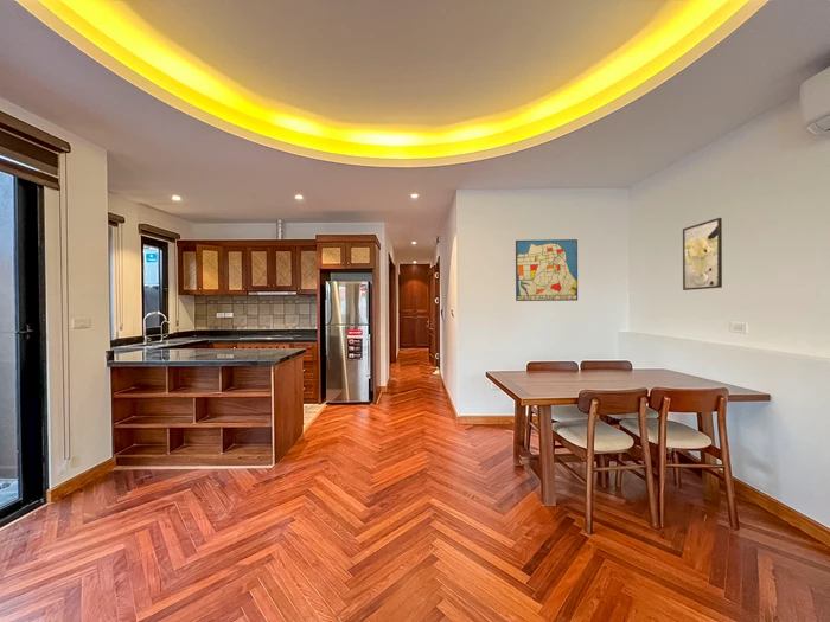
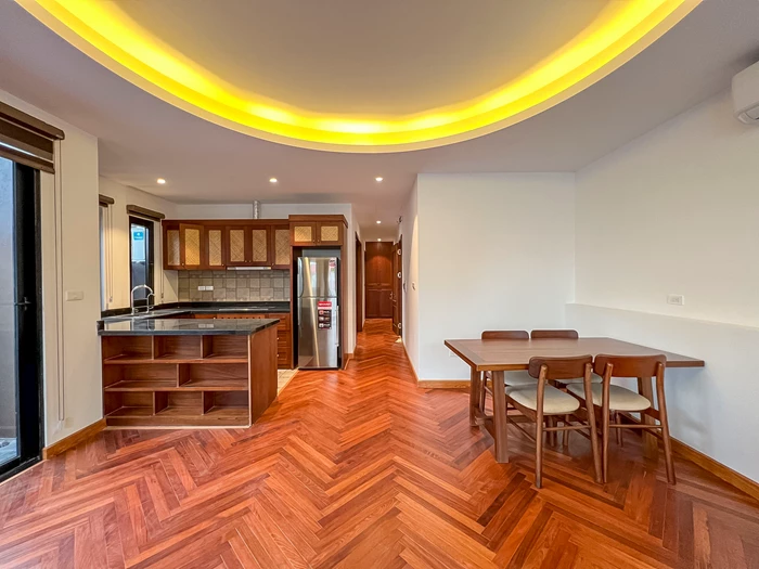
- wall art (545, 270)
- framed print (701, 256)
